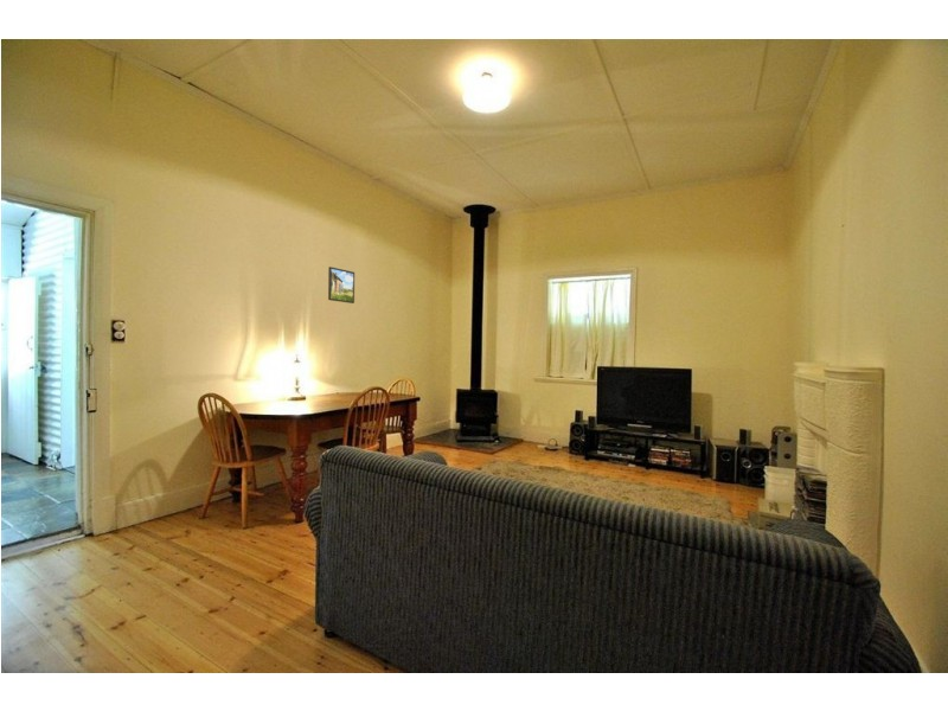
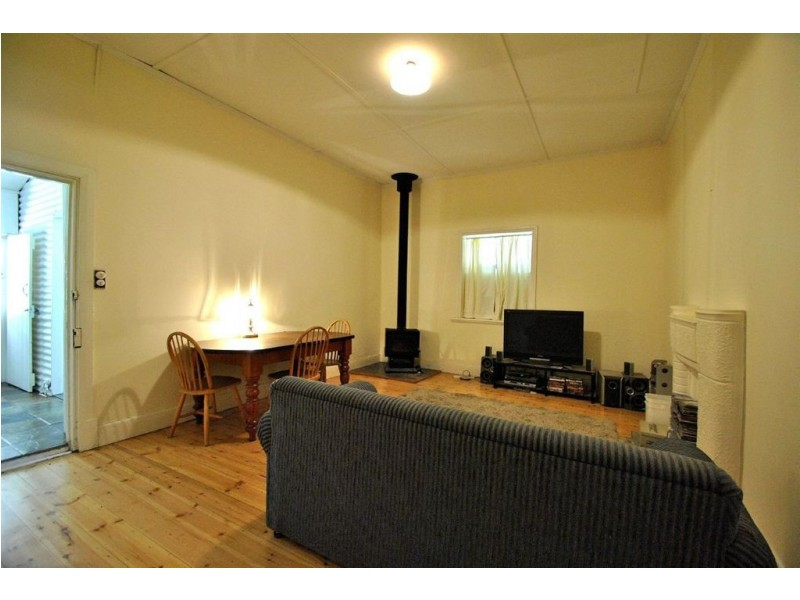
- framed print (341, 286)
